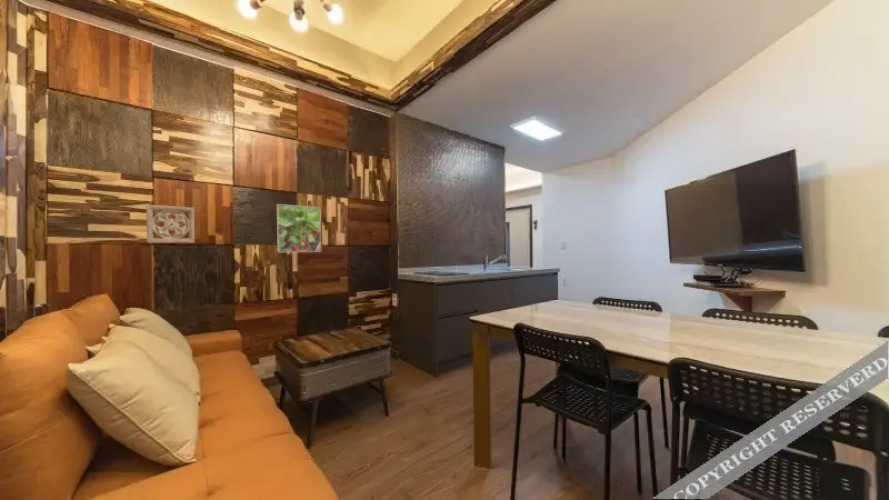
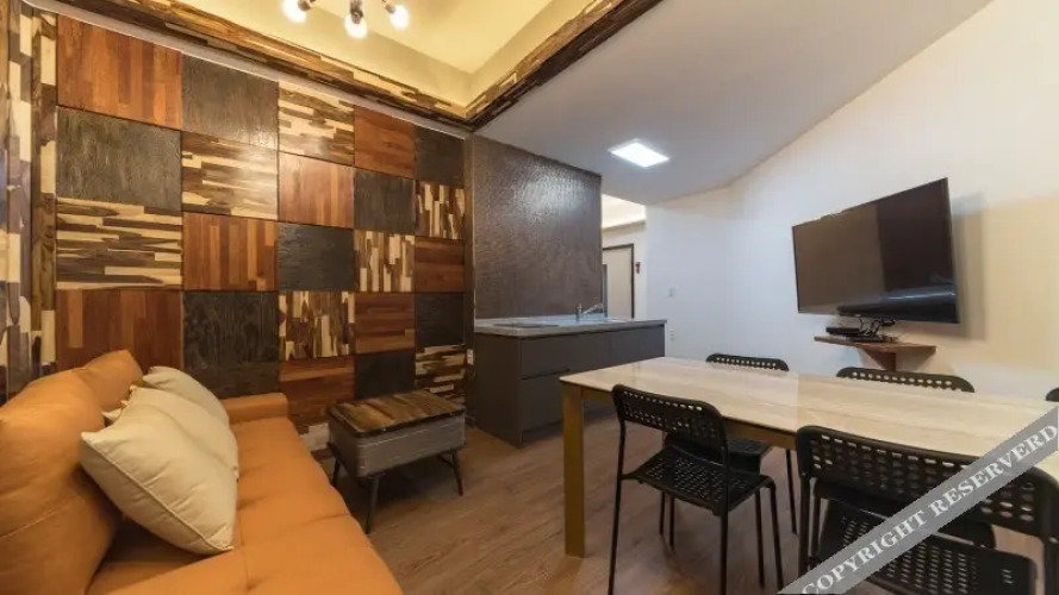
- wall ornament (171, 225)
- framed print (299, 228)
